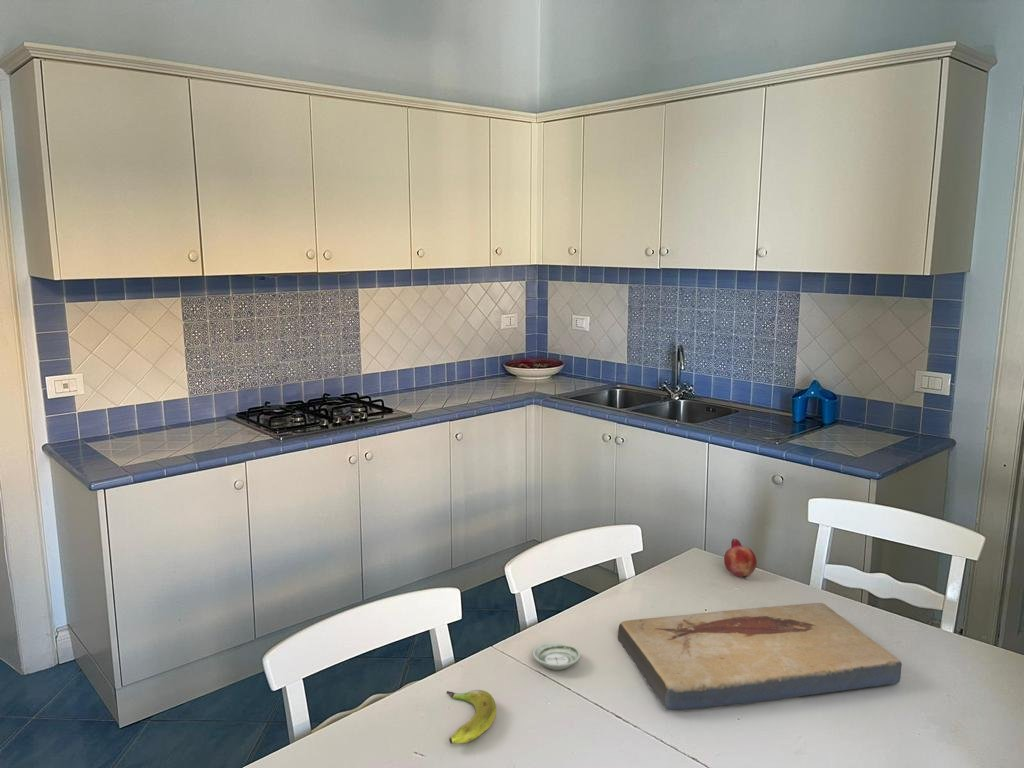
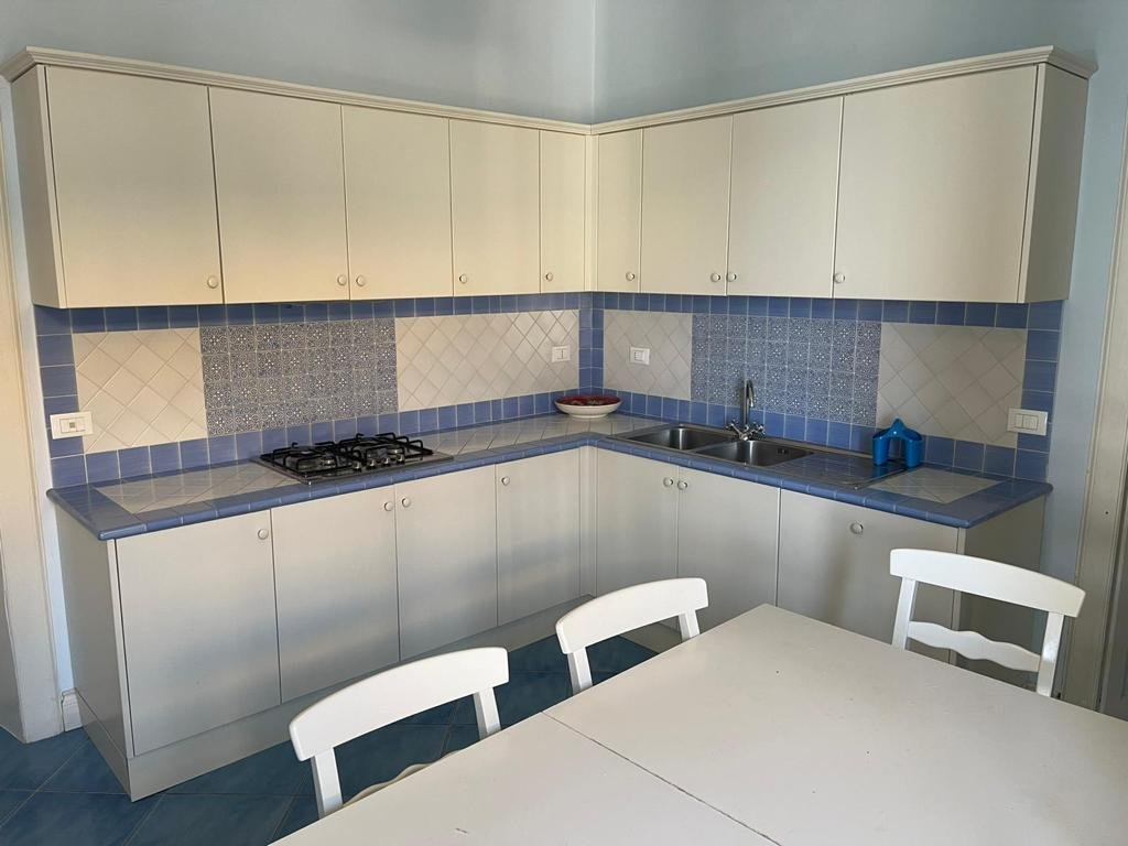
- banana (474, 715)
- fish fossil (754, 649)
- saucer (556, 658)
- fruit (740, 558)
